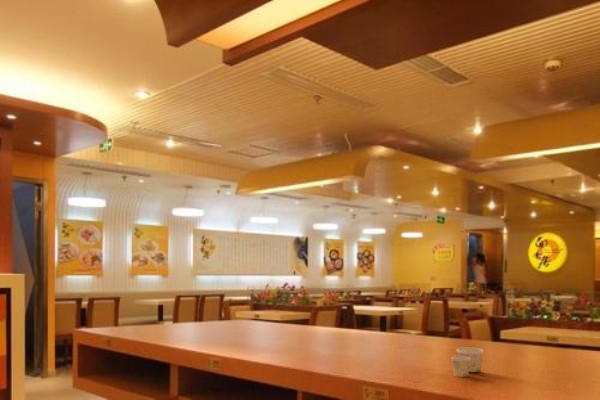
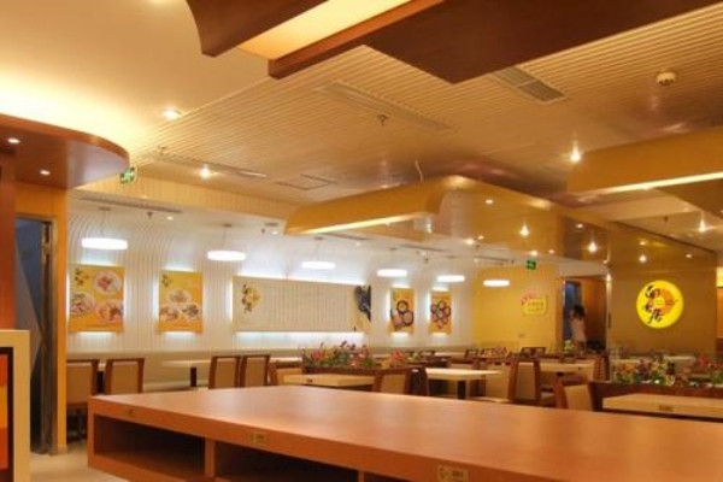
- paper cup (466, 362)
